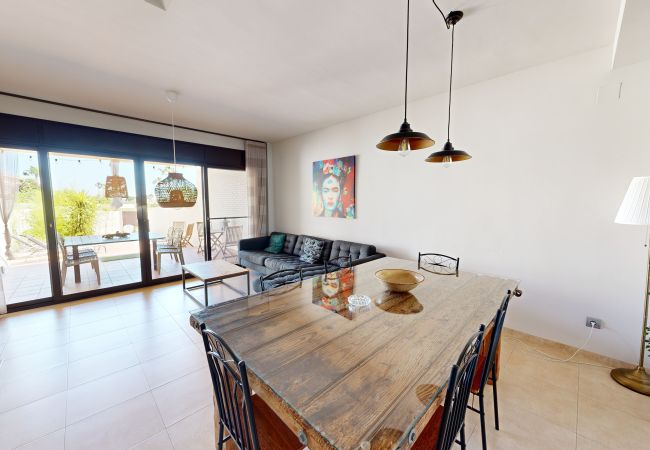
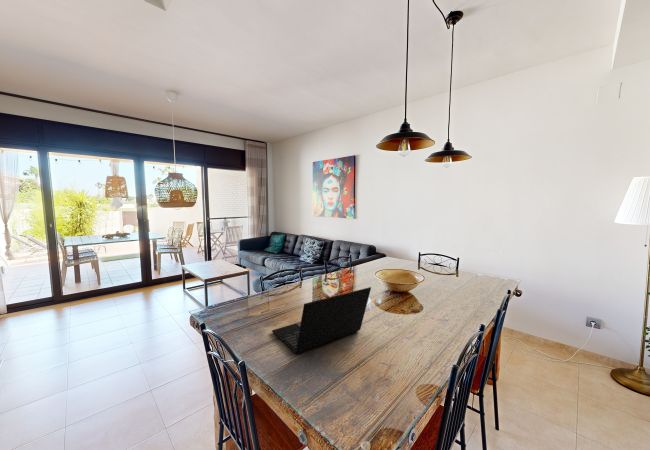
+ laptop (320, 310)
